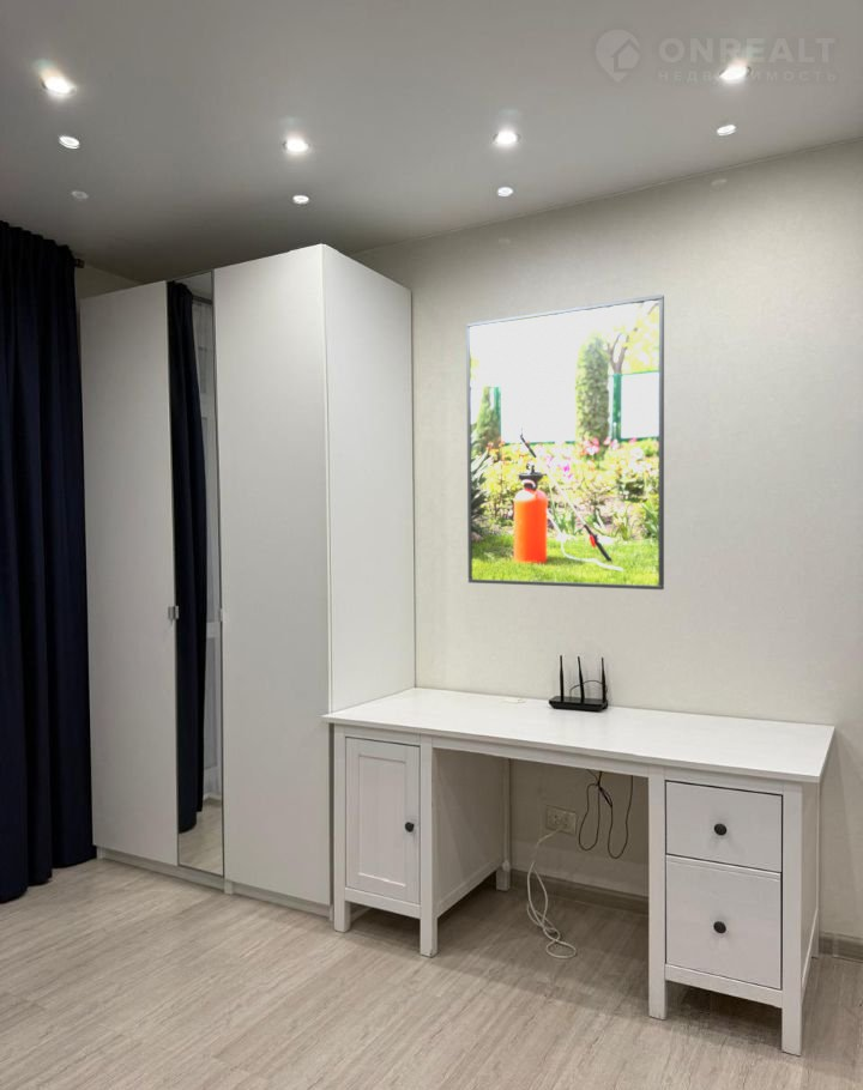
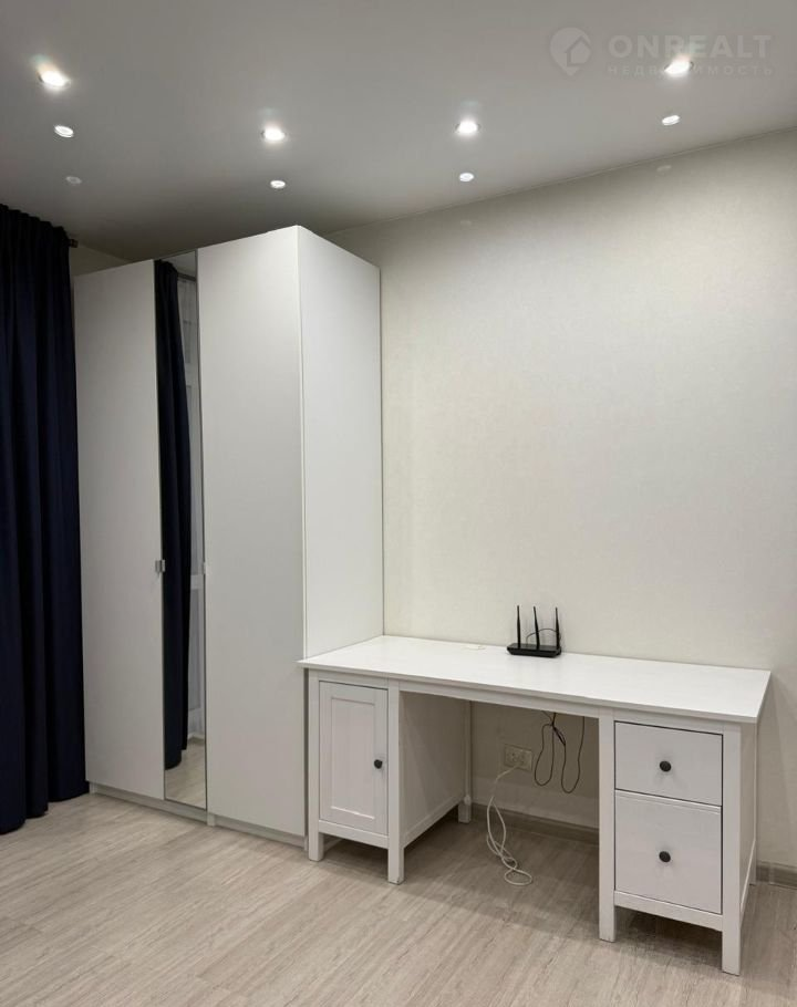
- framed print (559, 448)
